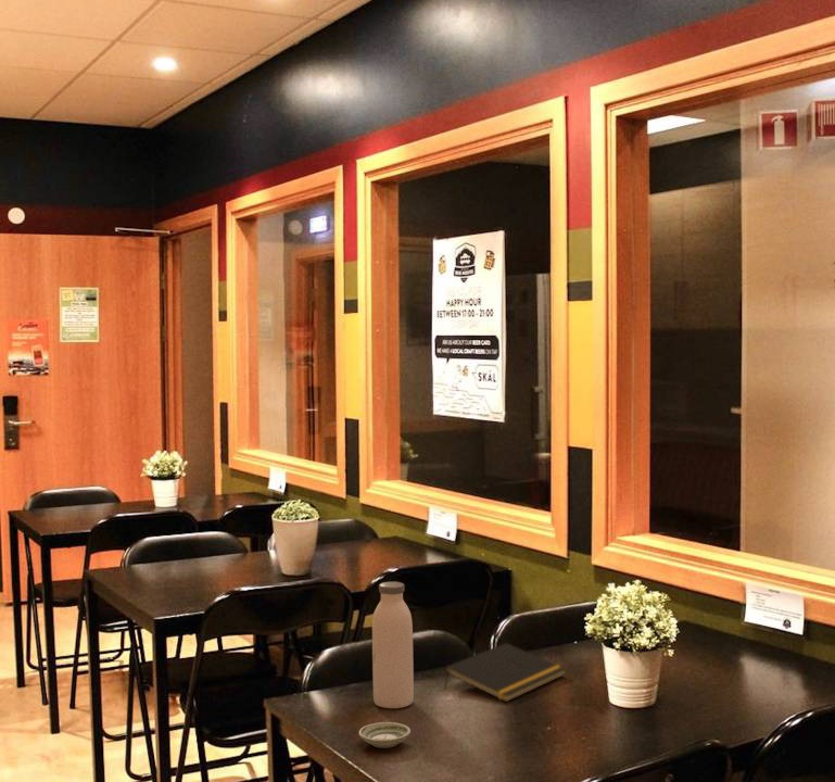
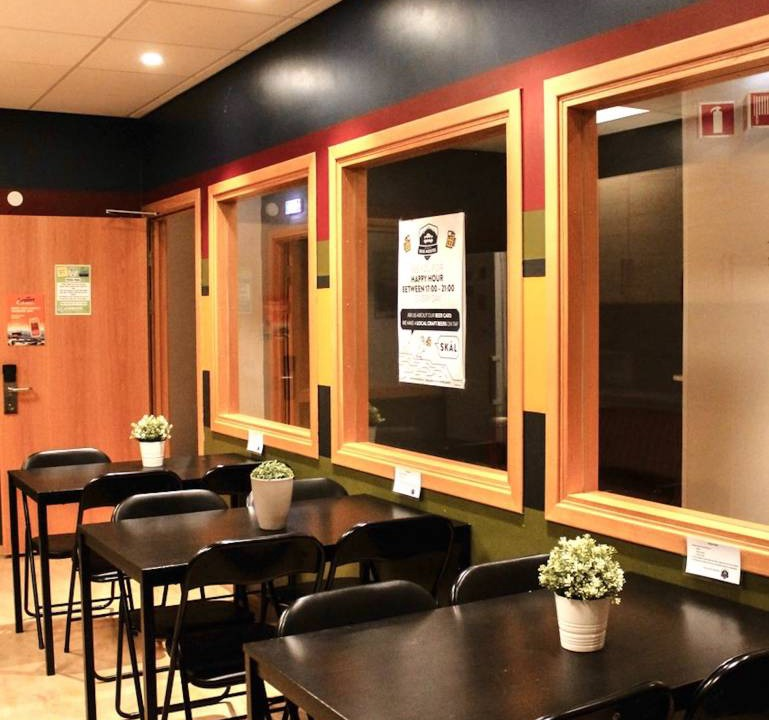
- notepad (506, 670)
- saucer (384, 736)
- water bottle (392, 643)
